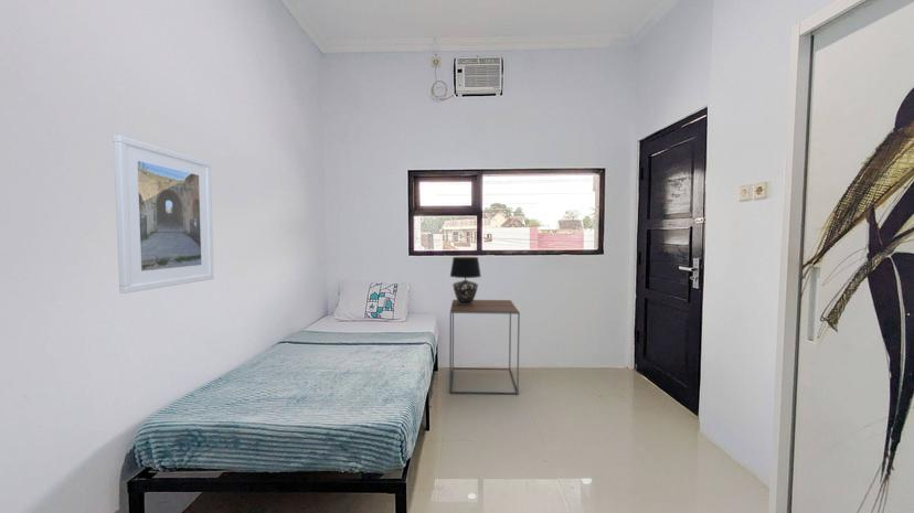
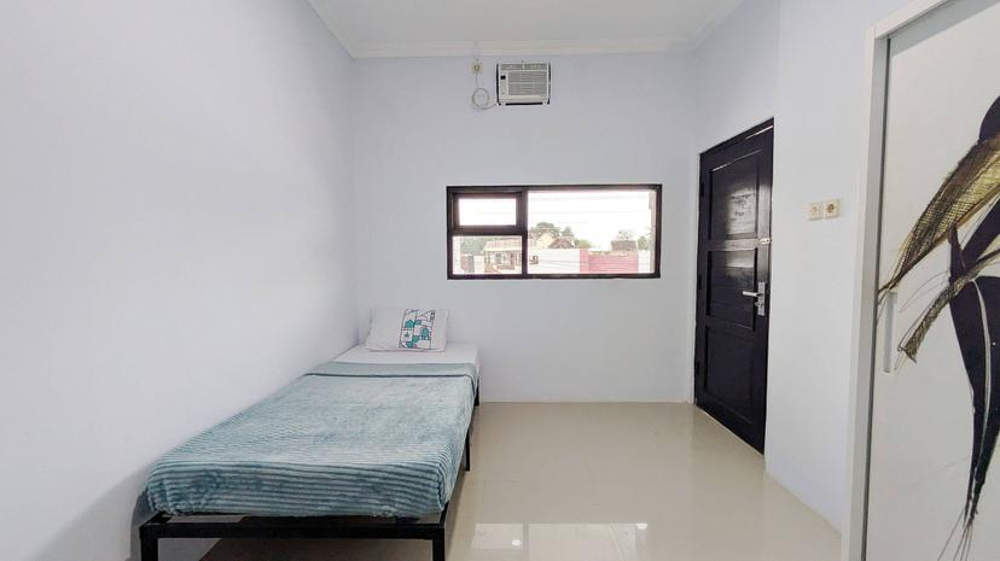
- table lamp (465, 280)
- side table (482, 368)
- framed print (171, 218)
